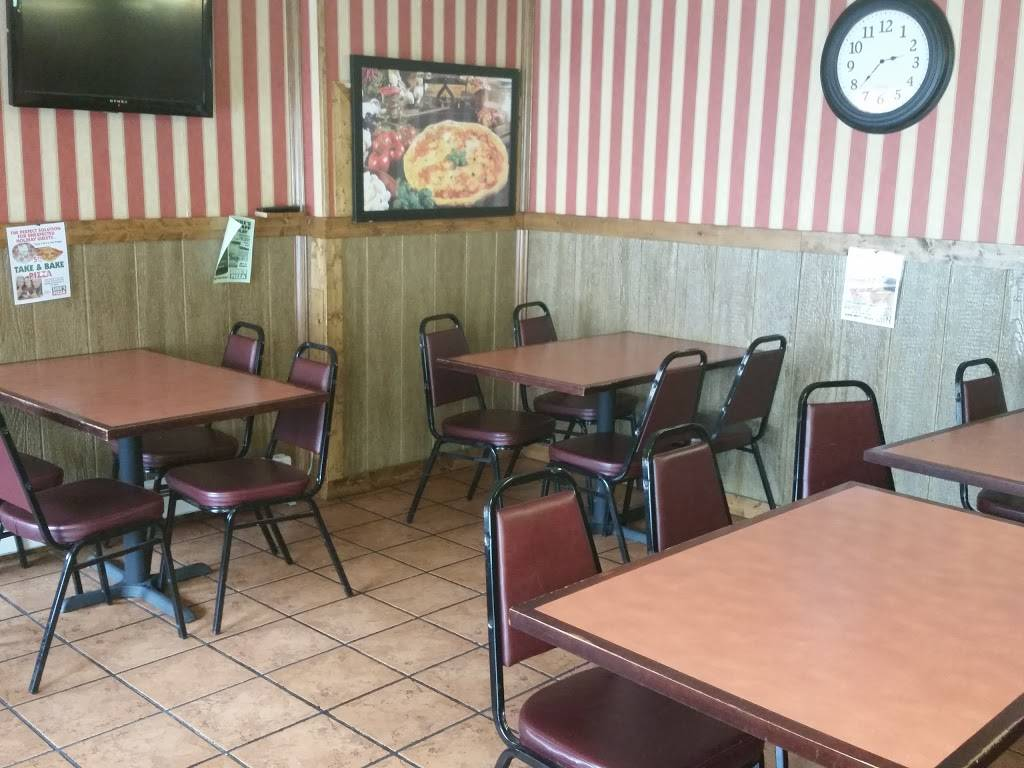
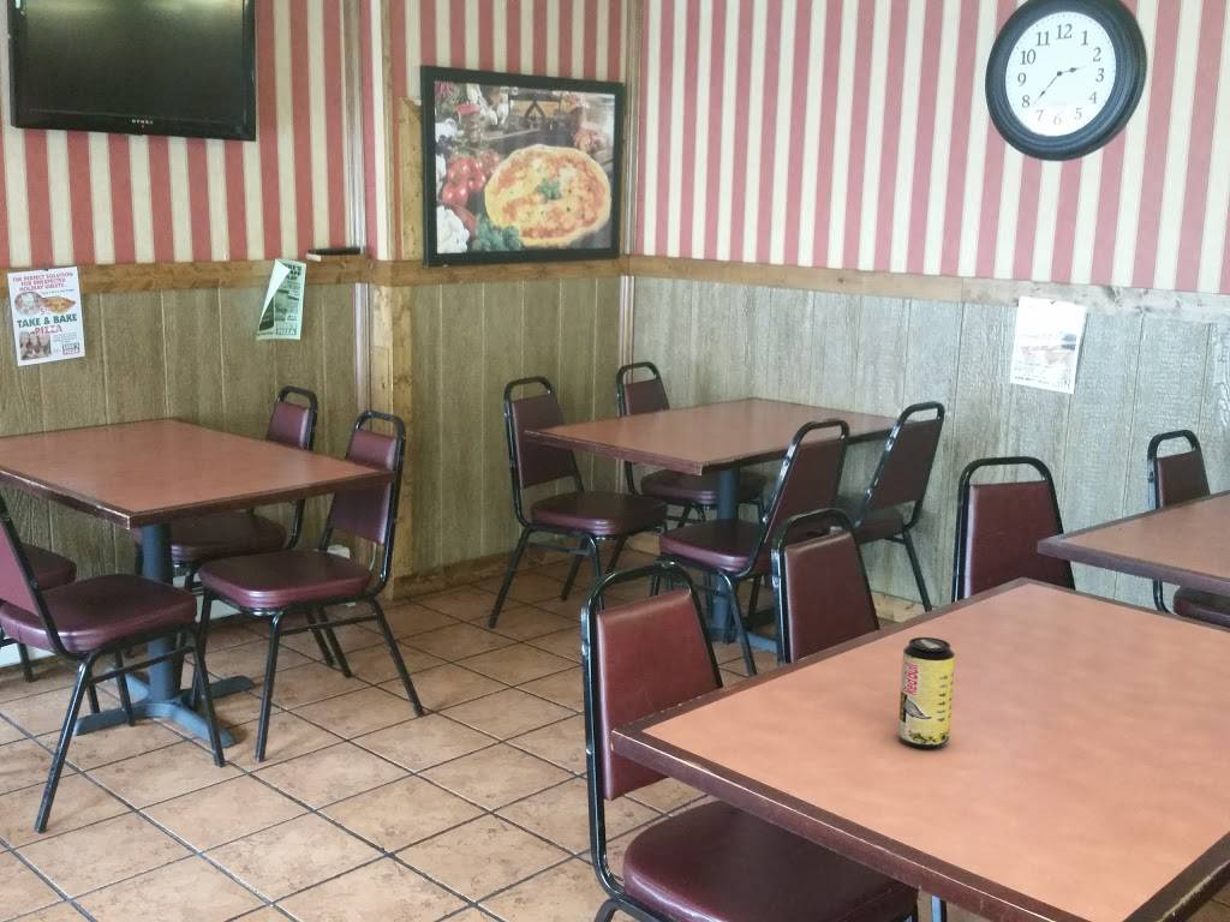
+ beverage can (926, 692)
